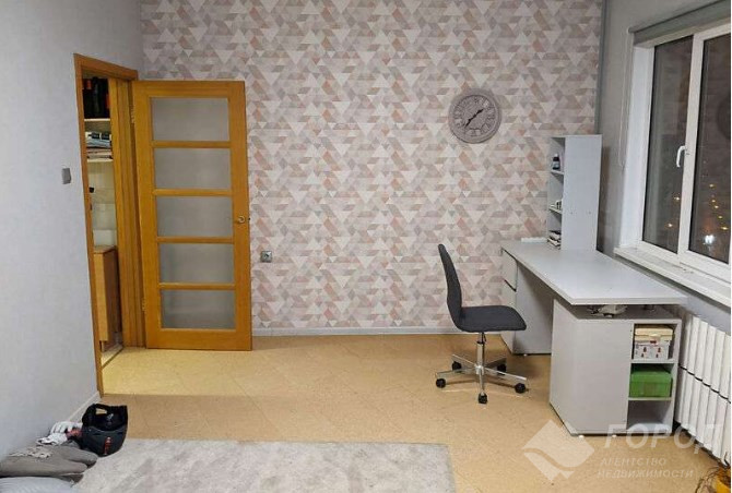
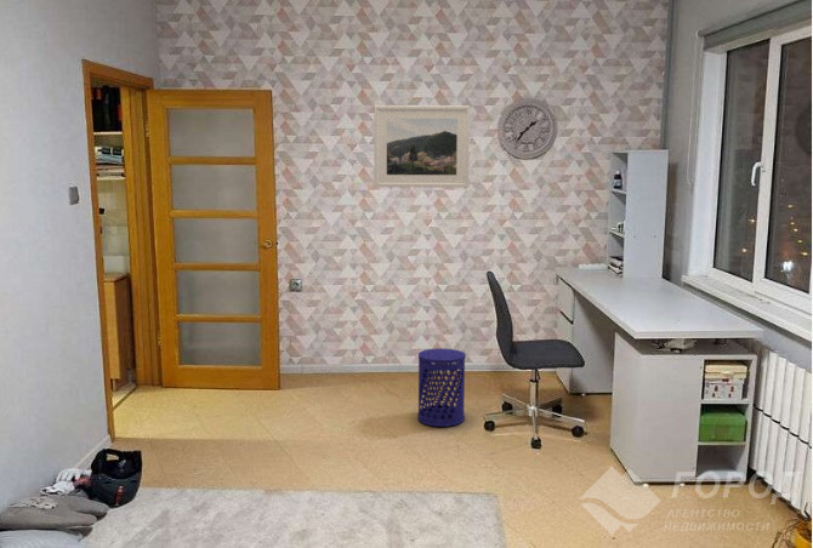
+ waste bin (440, 386)
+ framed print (421, 147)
